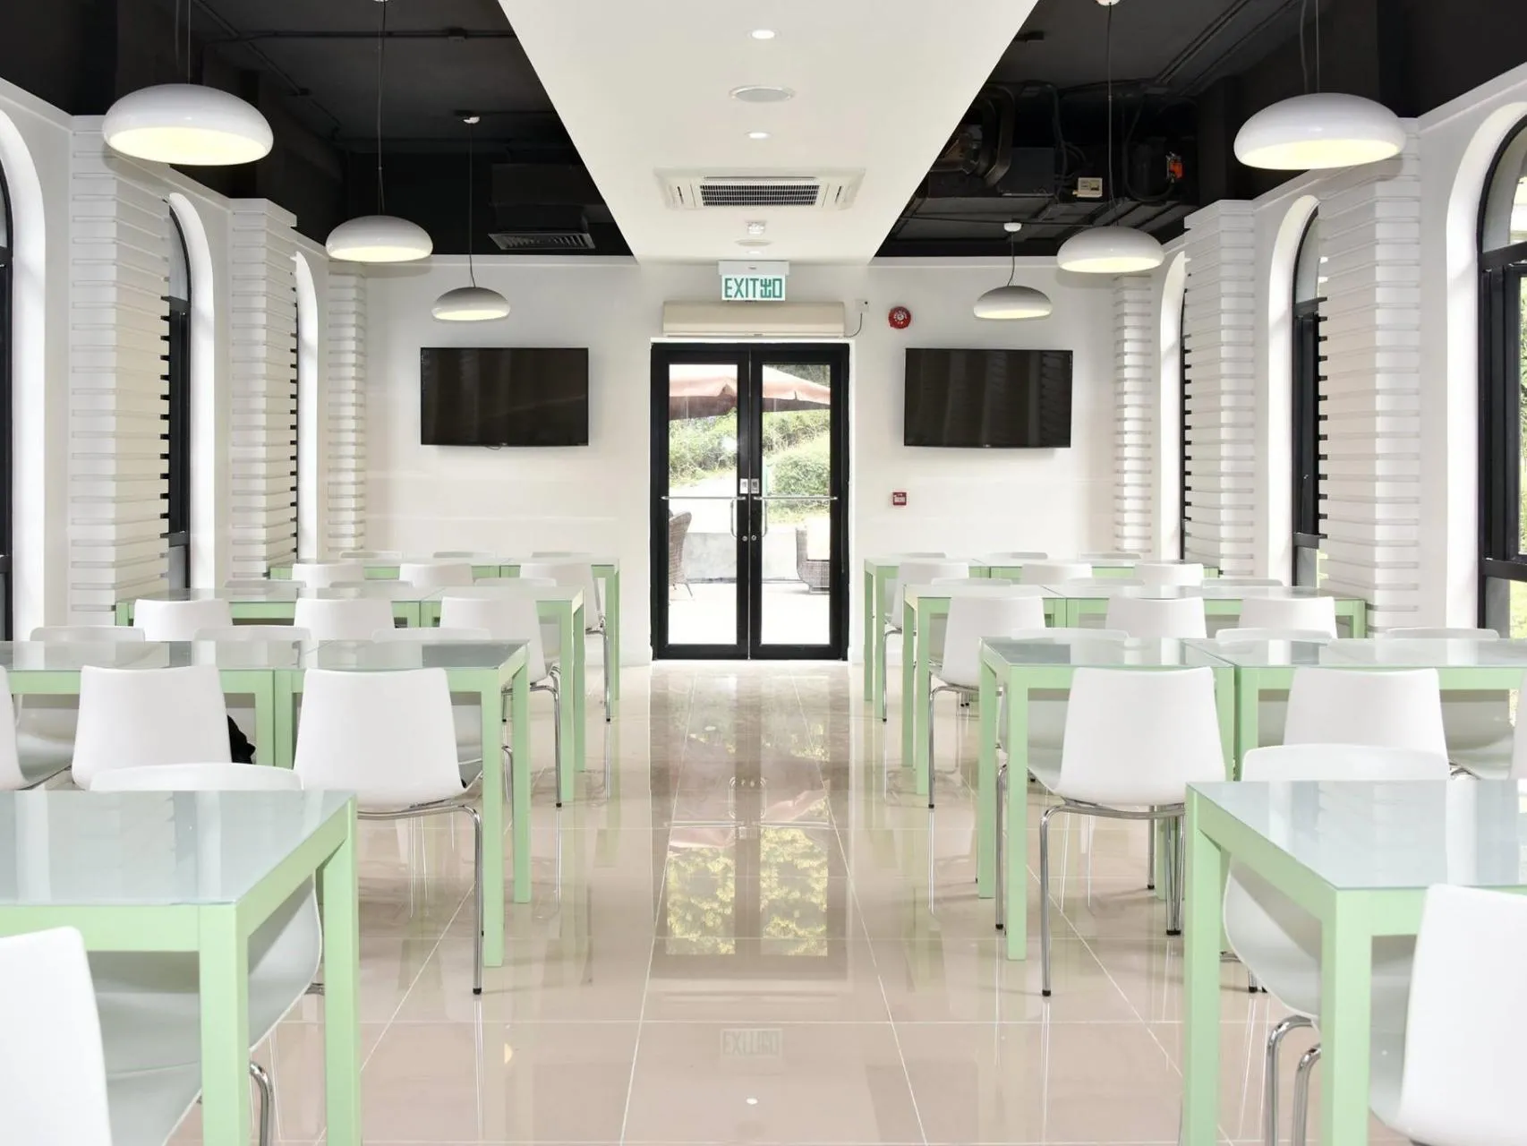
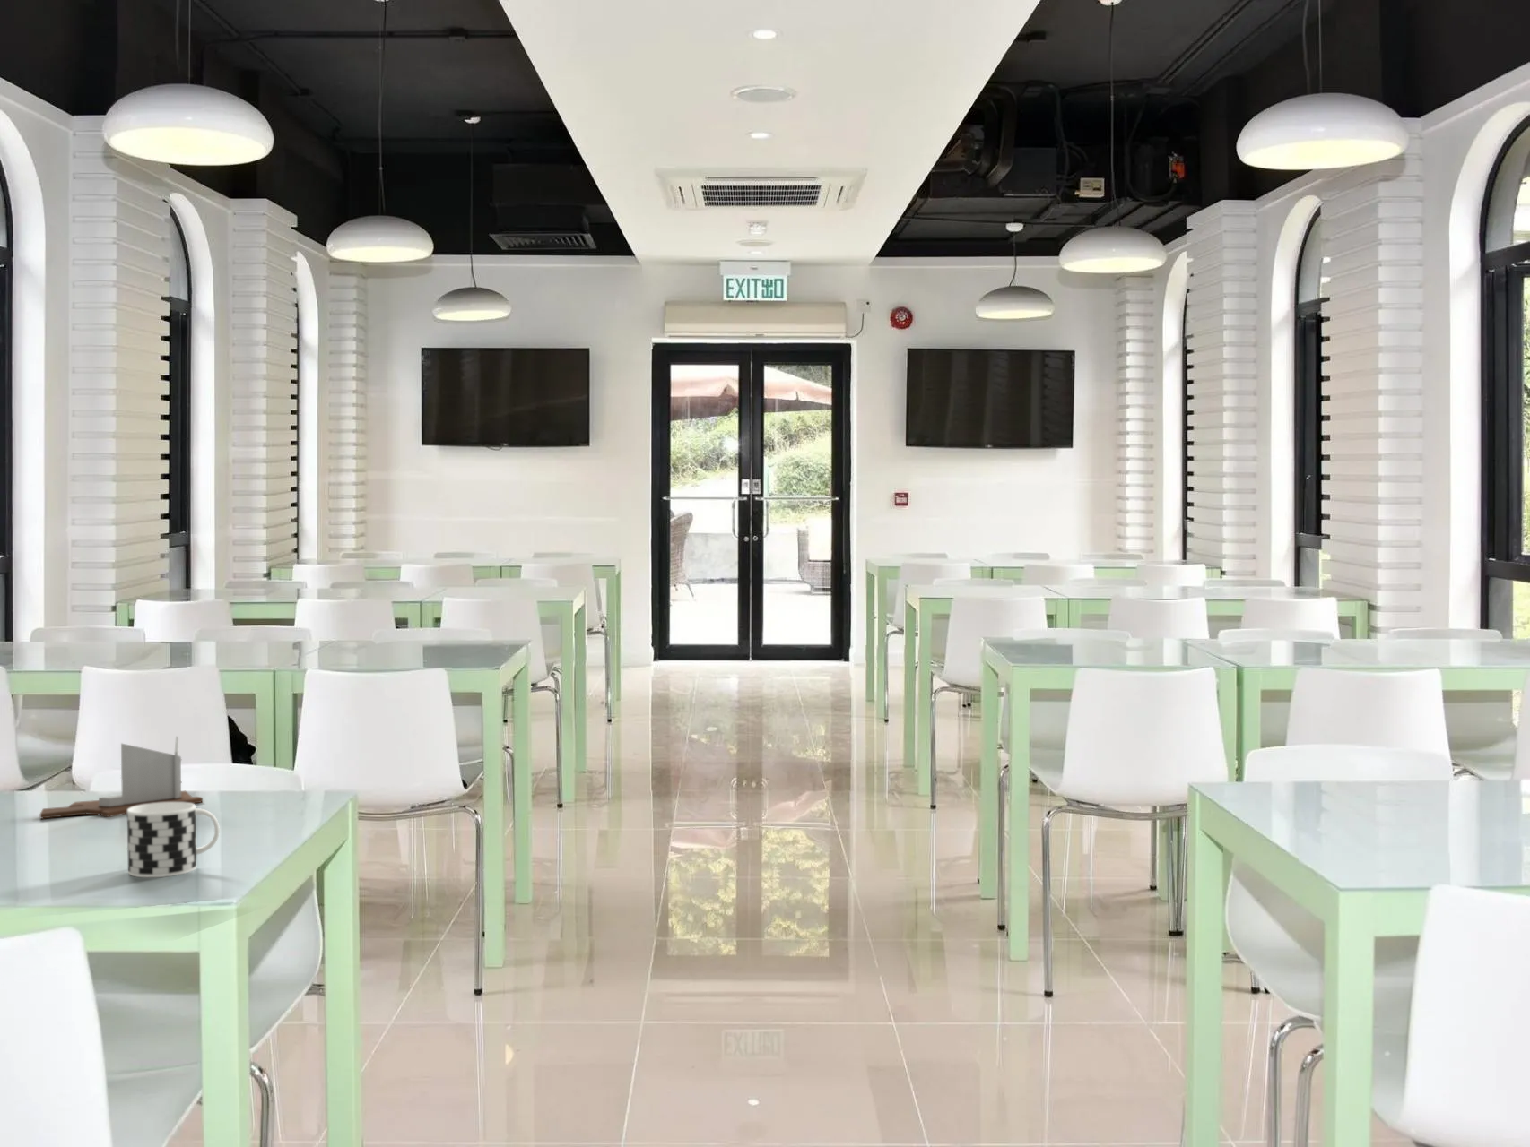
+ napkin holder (124, 772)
+ cup (174, 837)
